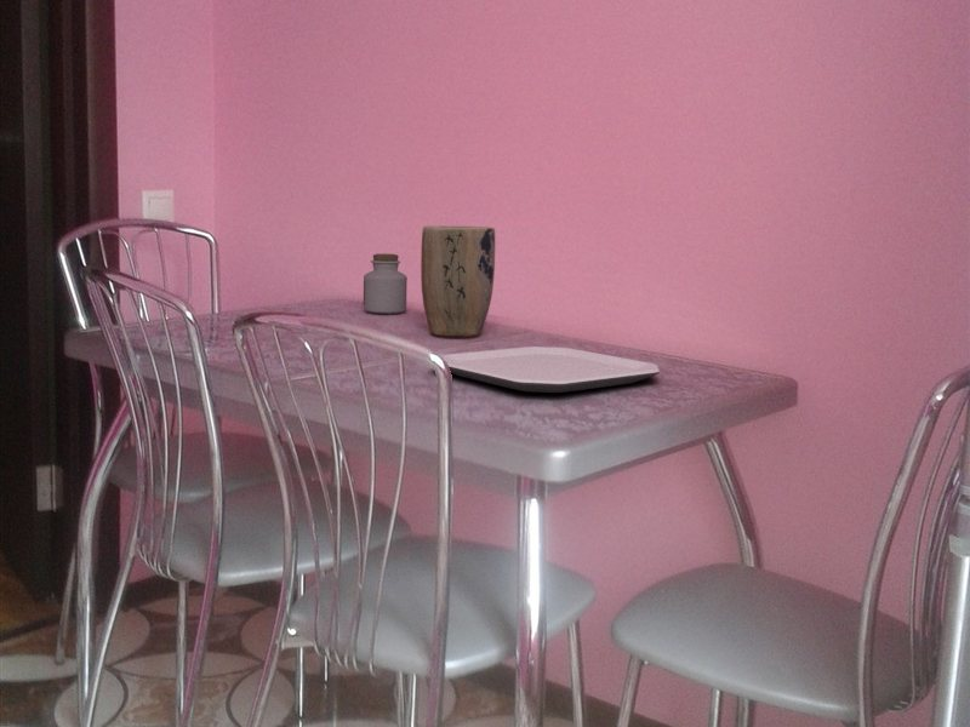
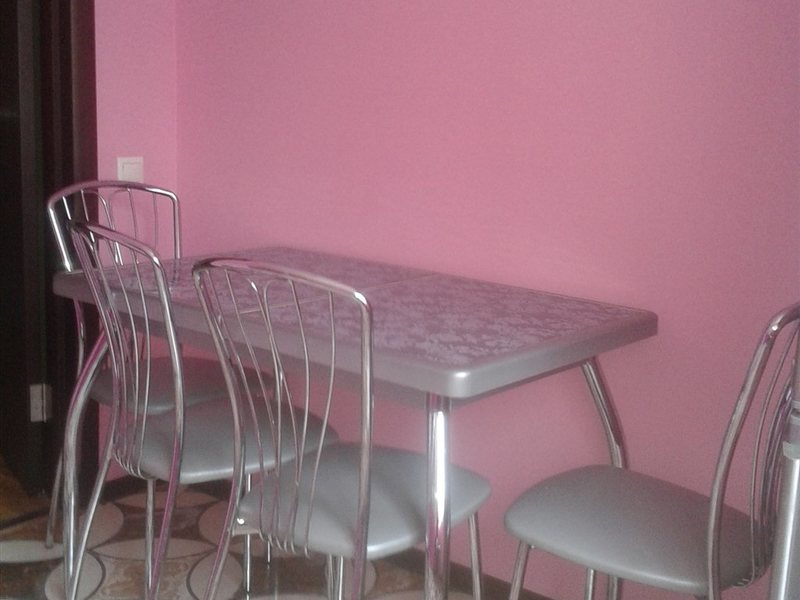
- plate (544, 368)
- plant pot (457, 280)
- jar (384, 282)
